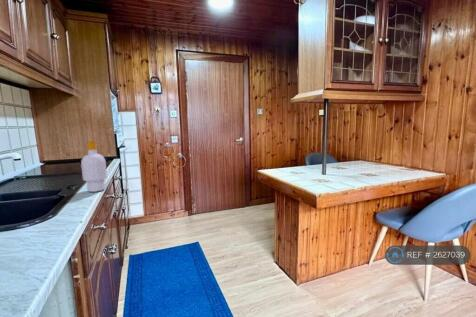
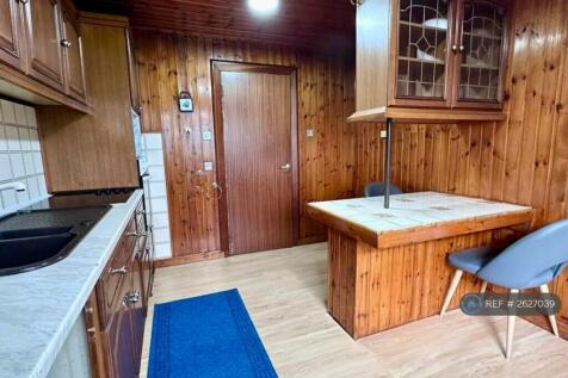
- soap bottle (93, 165)
